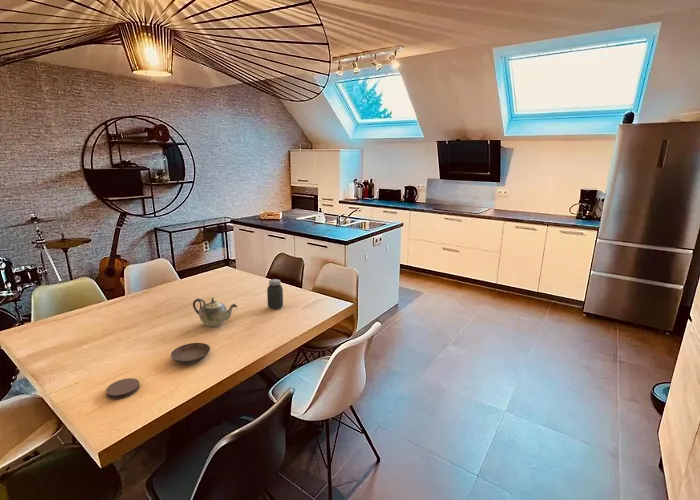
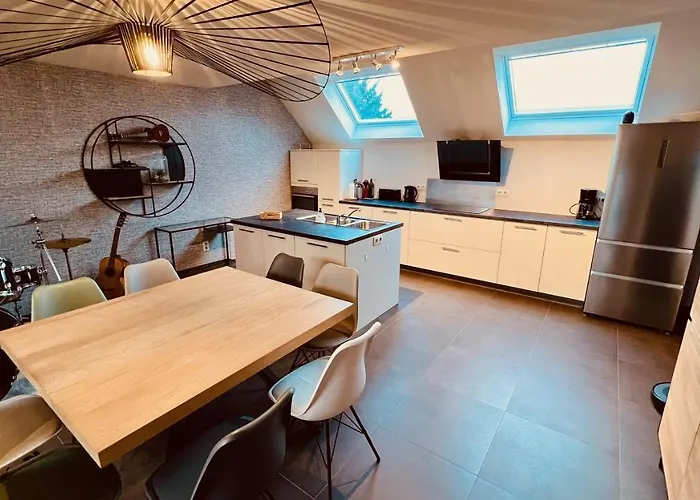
- teapot (215, 311)
- saucer (191, 354)
- coaster (123, 388)
- jar (275, 294)
